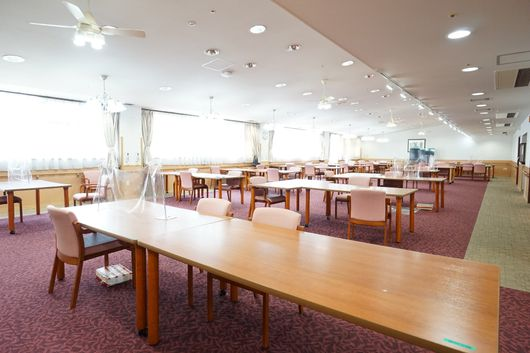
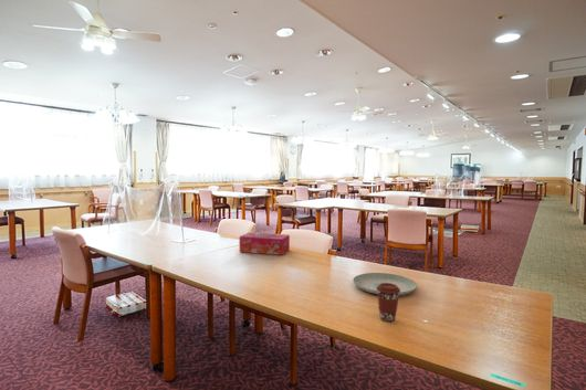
+ coffee cup (387, 302)
+ tissue box (264, 243)
+ plate (384, 282)
